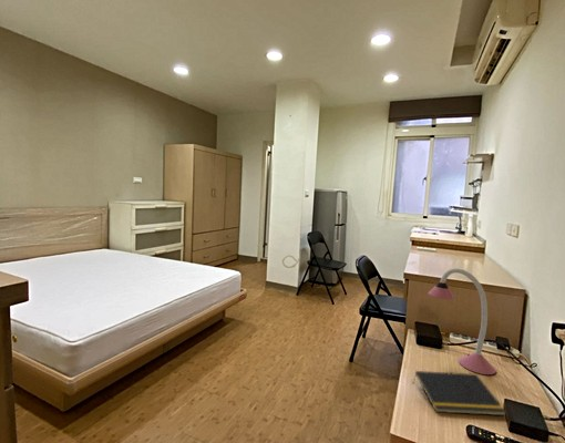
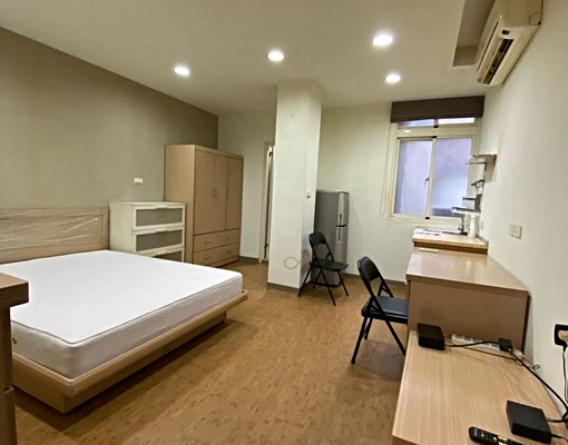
- notepad (458, 391)
- desk lamp (453, 298)
